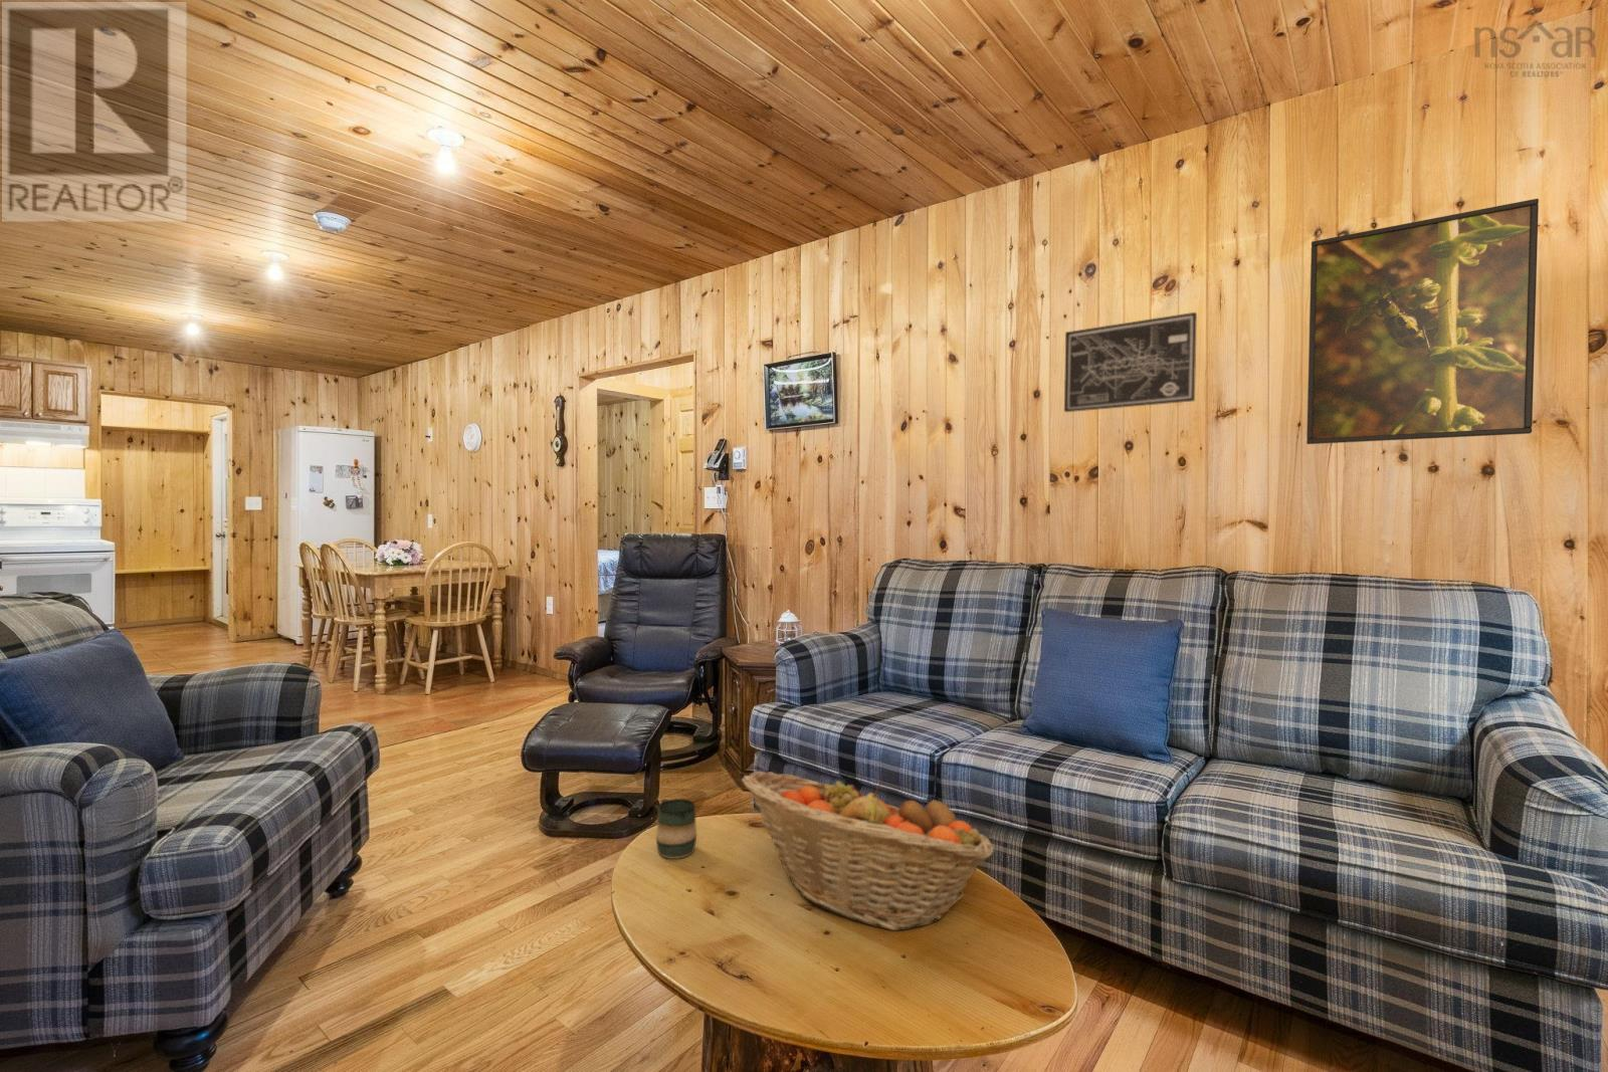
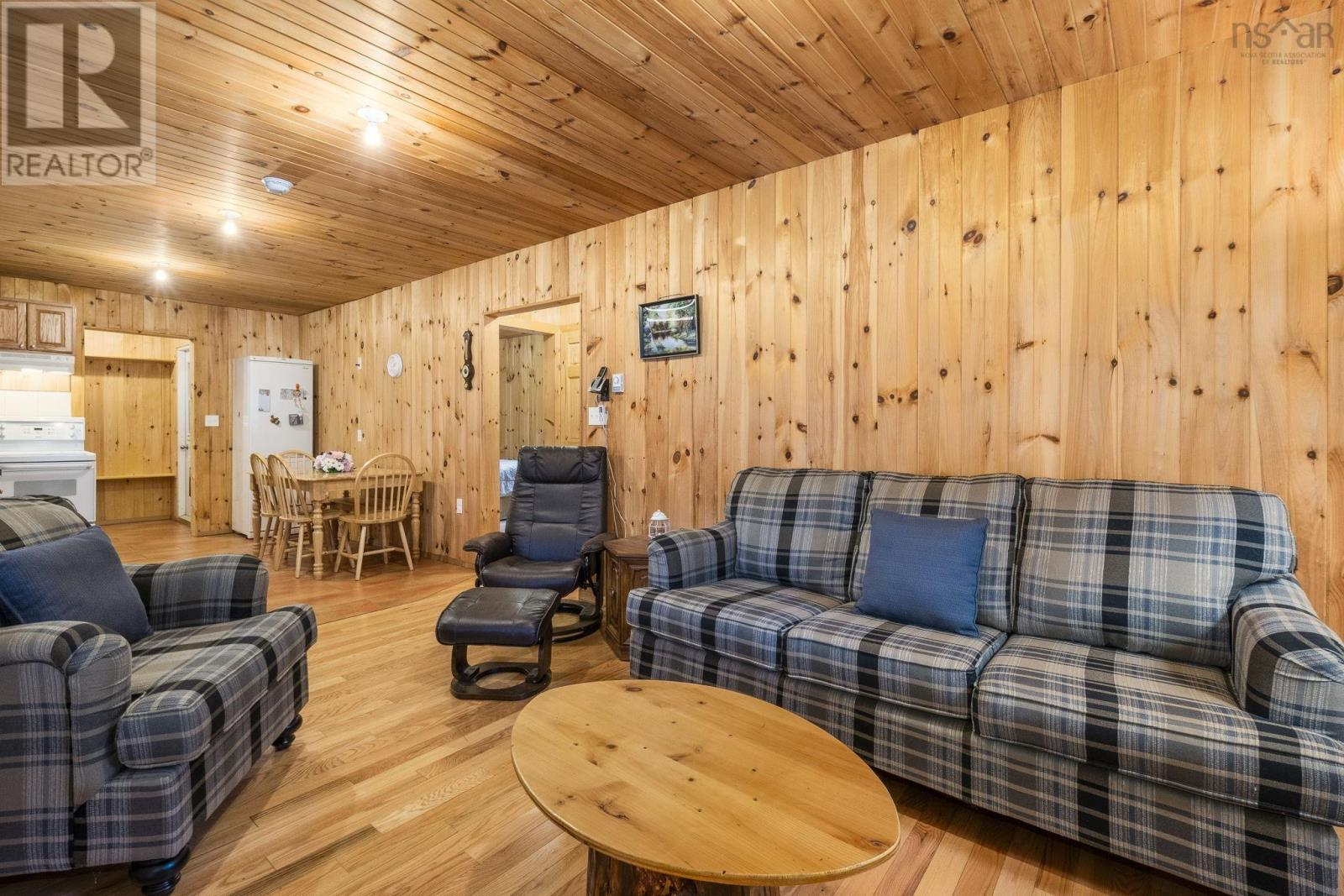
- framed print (1413, 330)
- wall art (1127, 365)
- fruit basket (861, 830)
- mug (672, 824)
